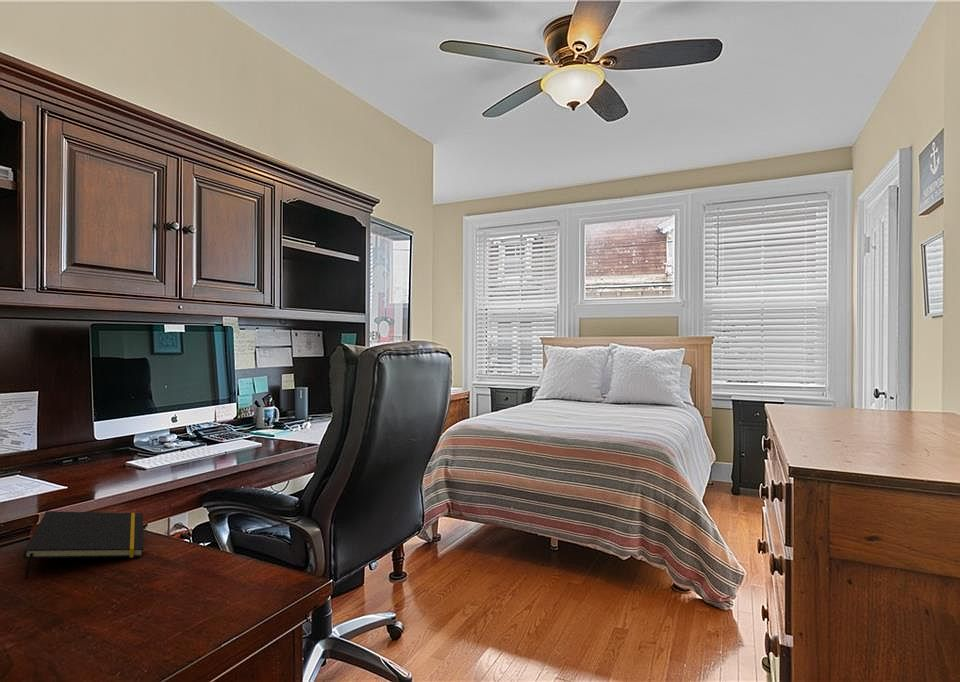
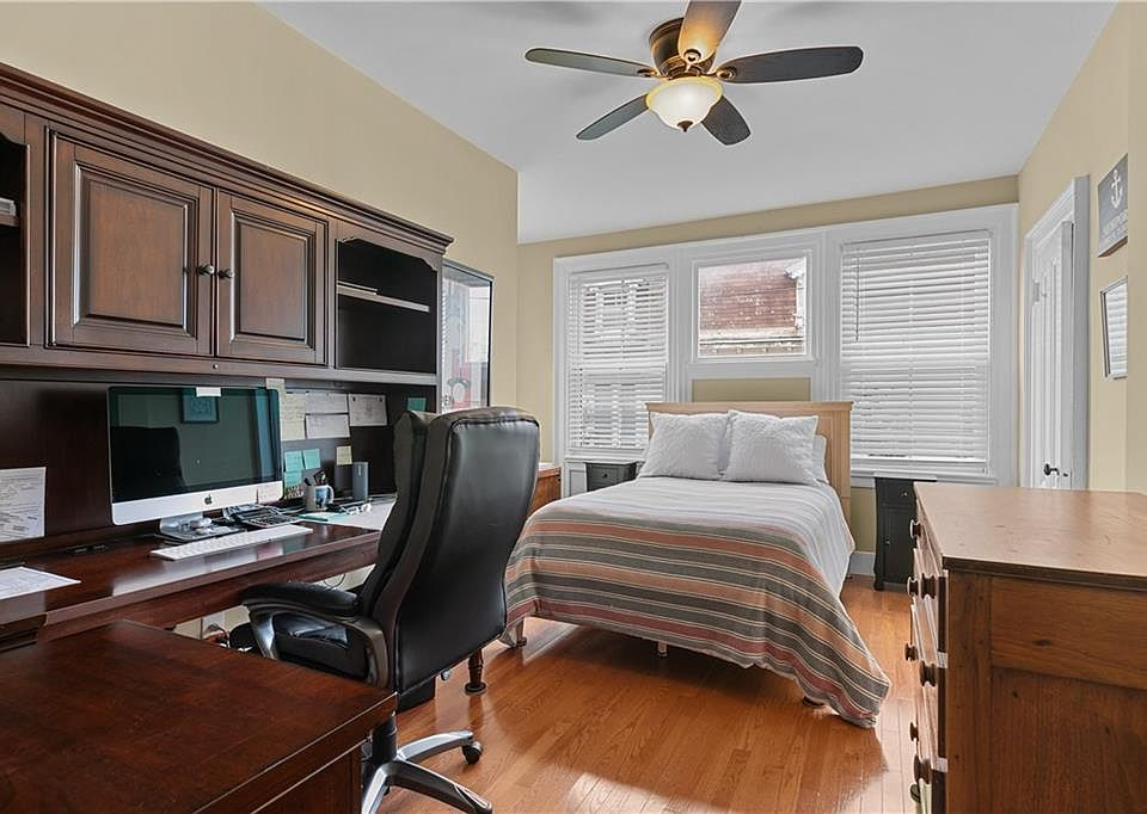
- notepad (91, 532)
